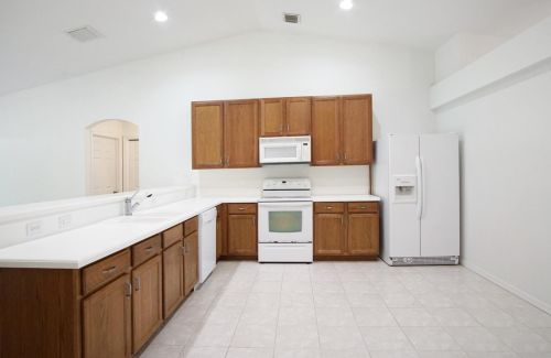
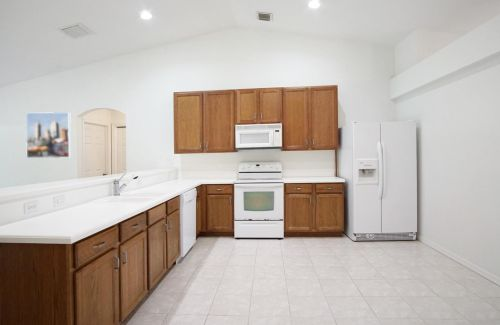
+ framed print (48, 135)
